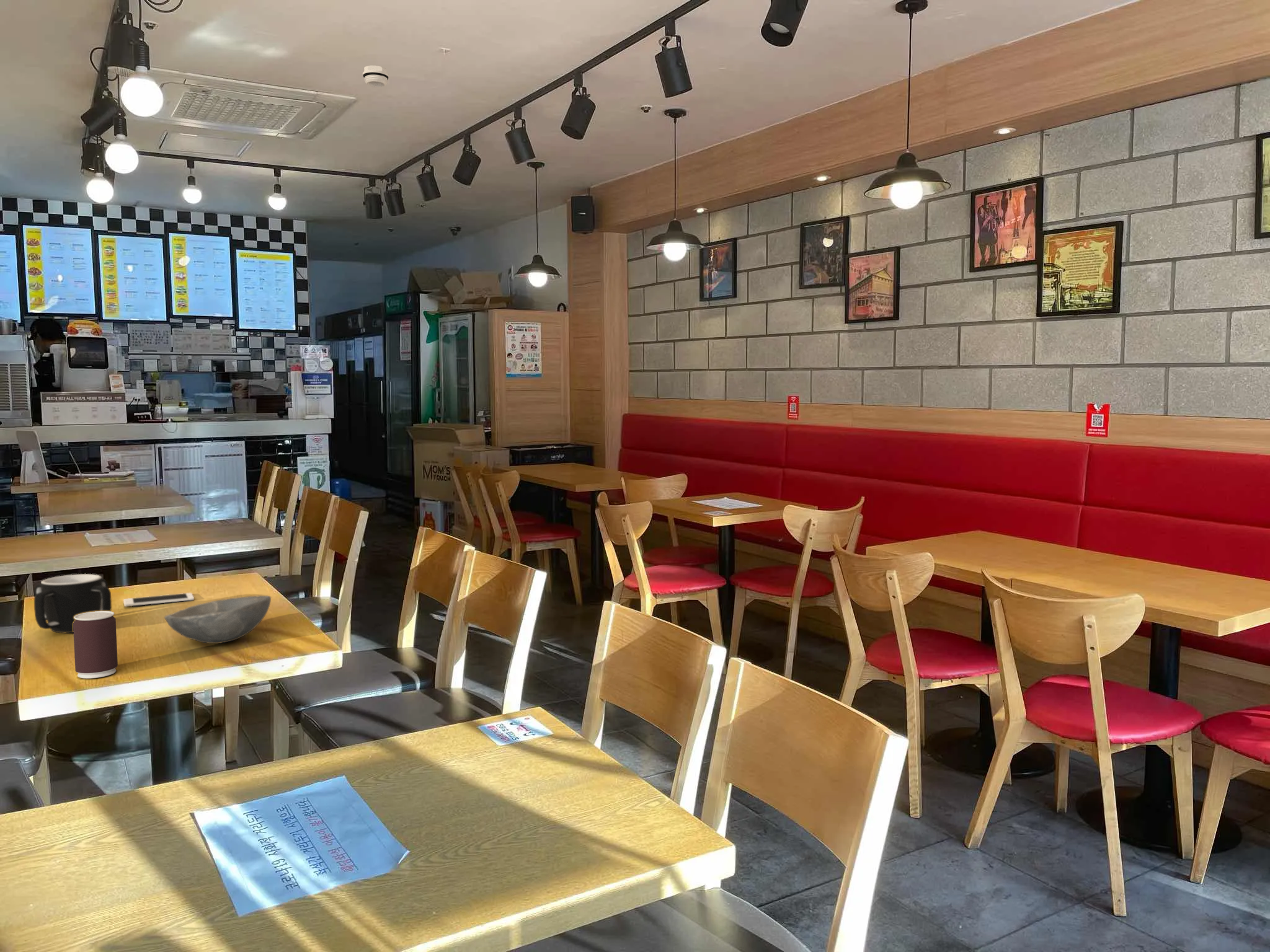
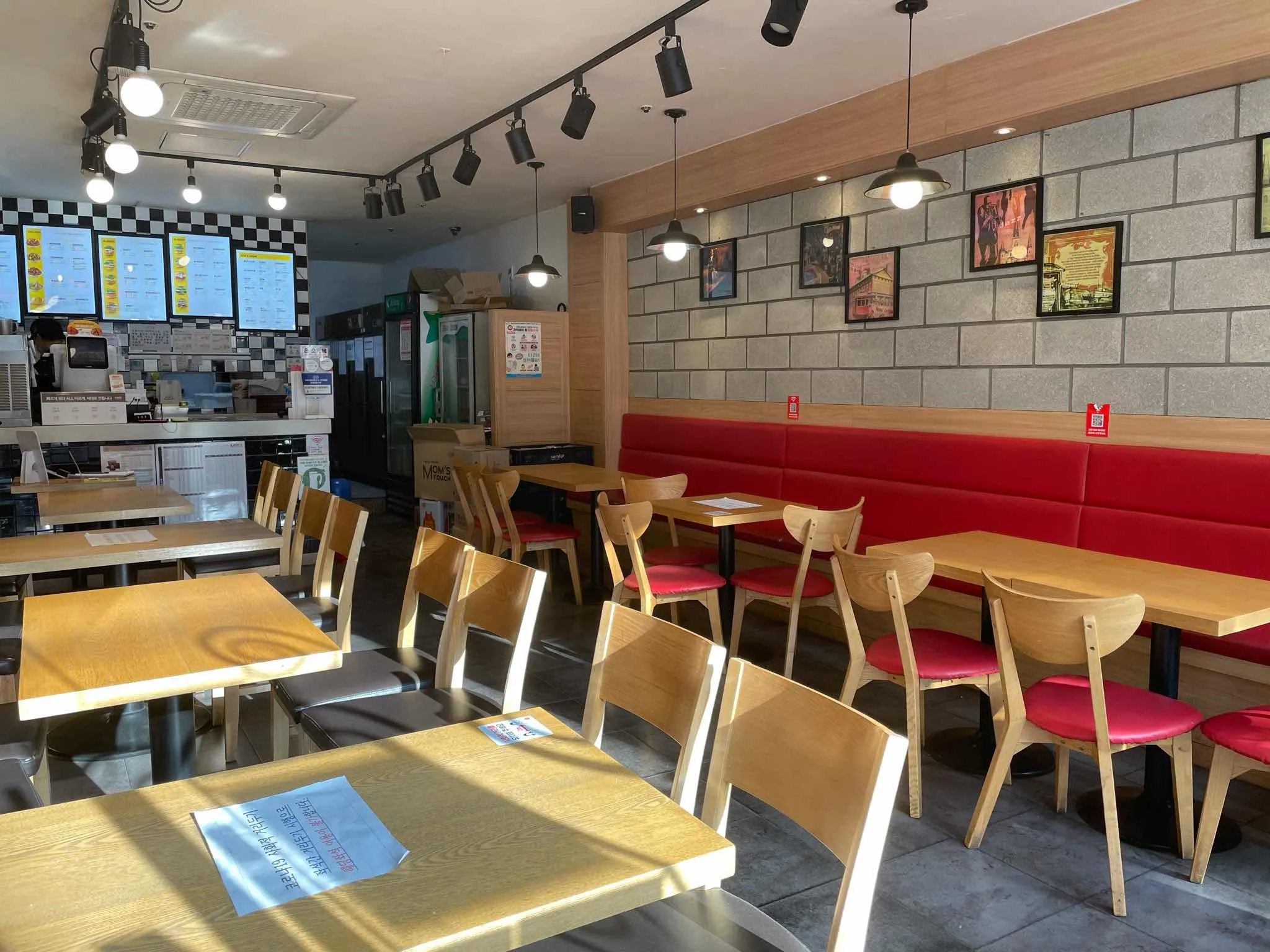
- smoke detector (376, 76)
- cell phone (159, 599)
- beverage can (95, 644)
- mug (73, 604)
- bowl (219, 620)
